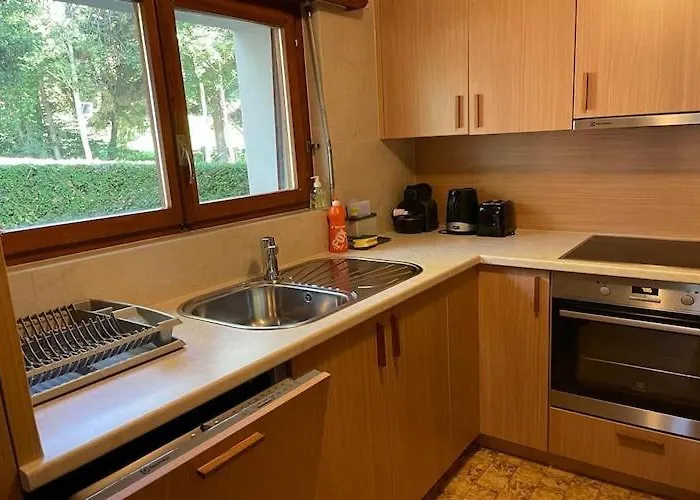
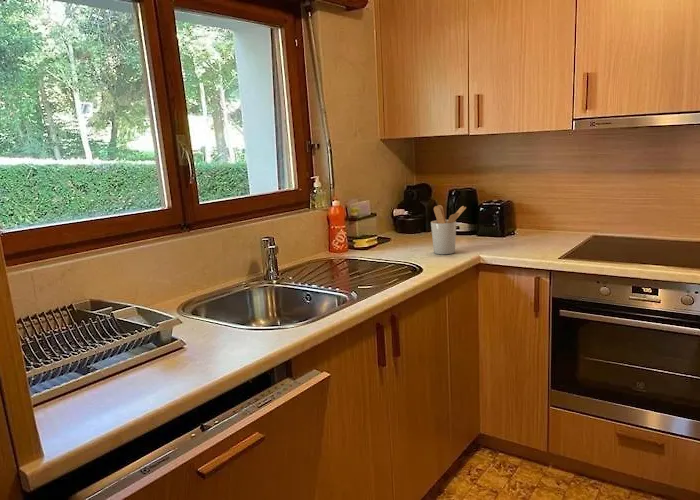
+ utensil holder (449, 228)
